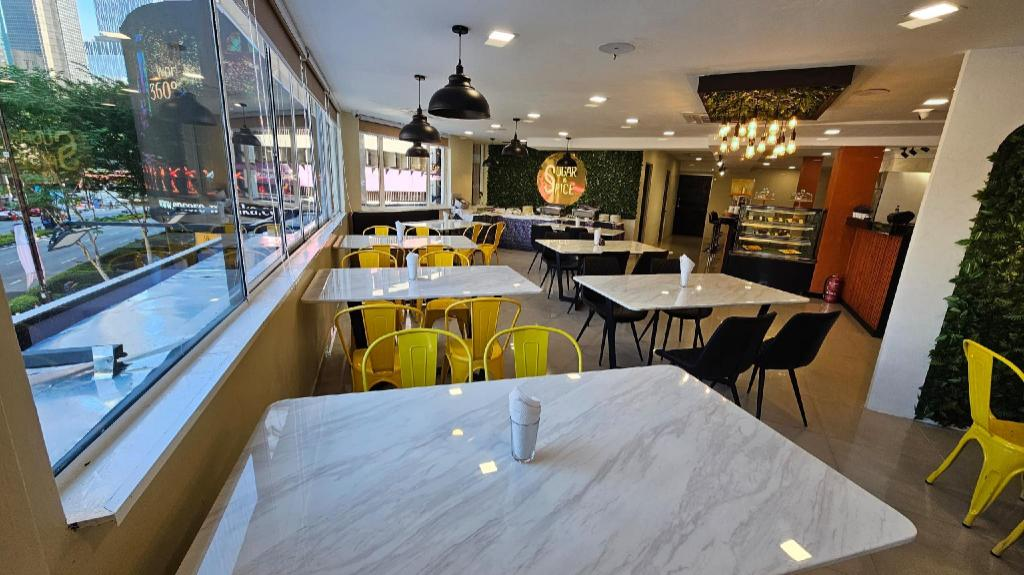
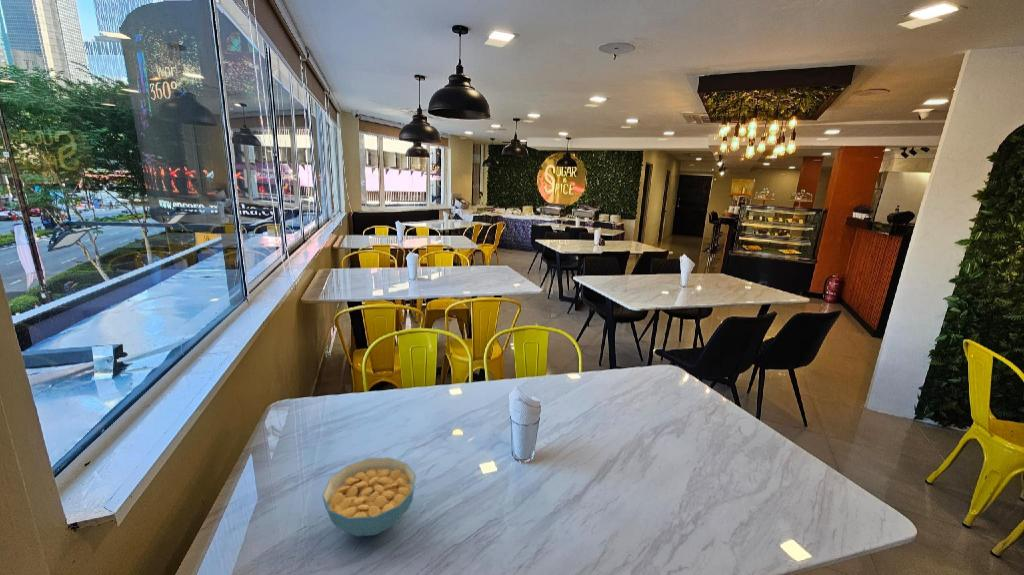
+ cereal bowl (371, 503)
